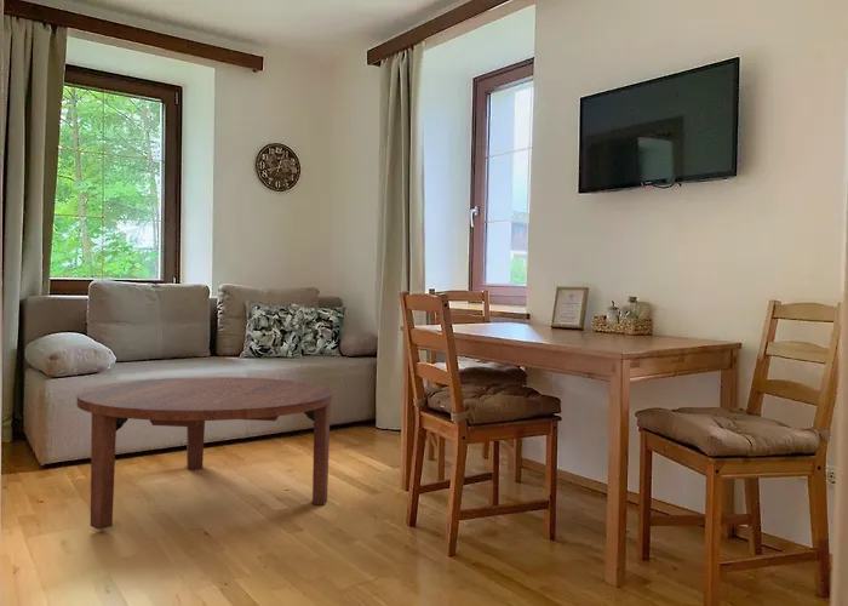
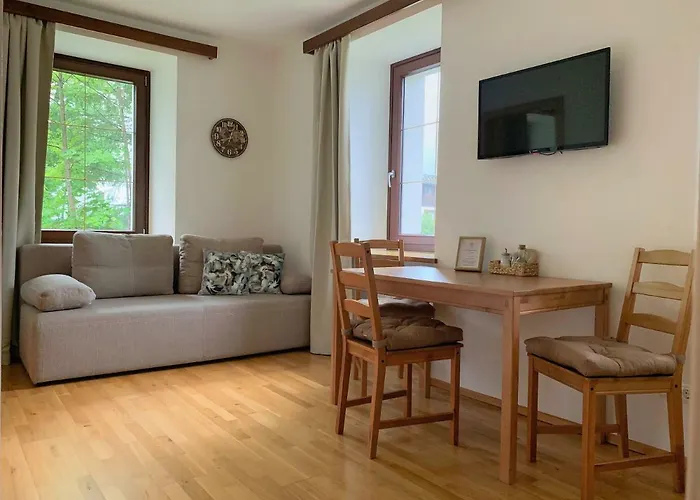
- coffee table (202, 444)
